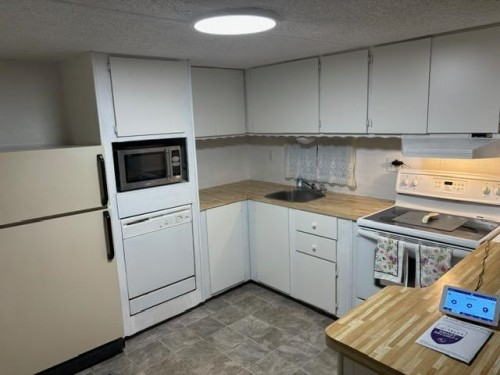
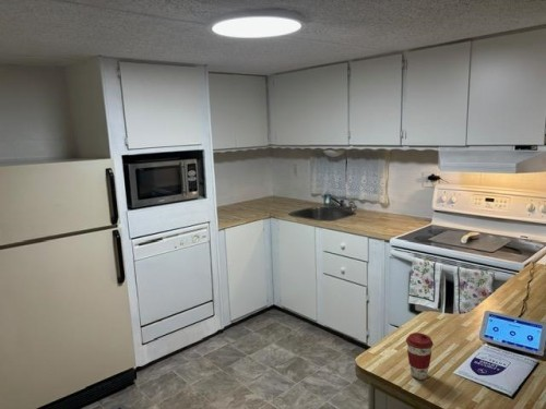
+ coffee cup (418, 356)
